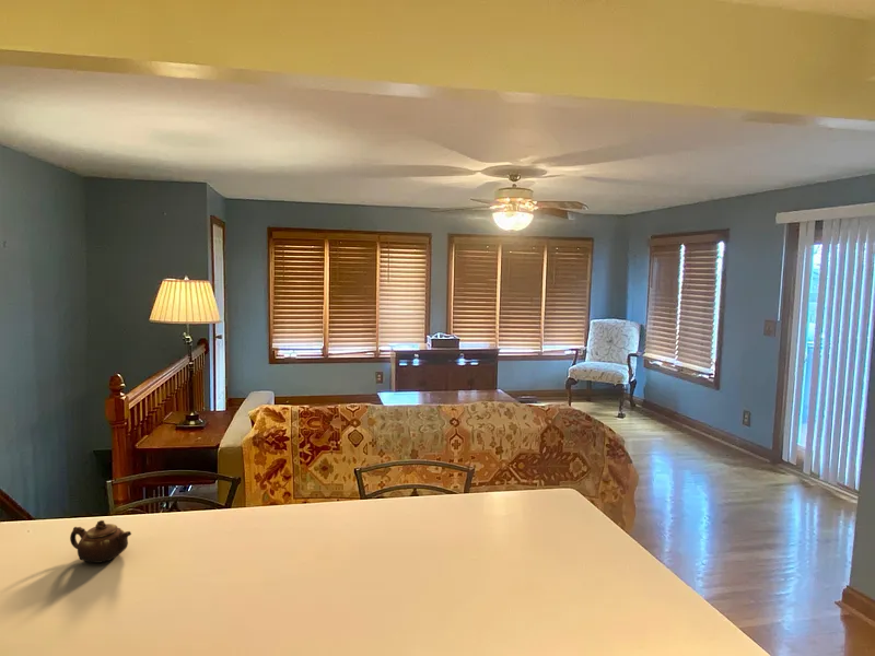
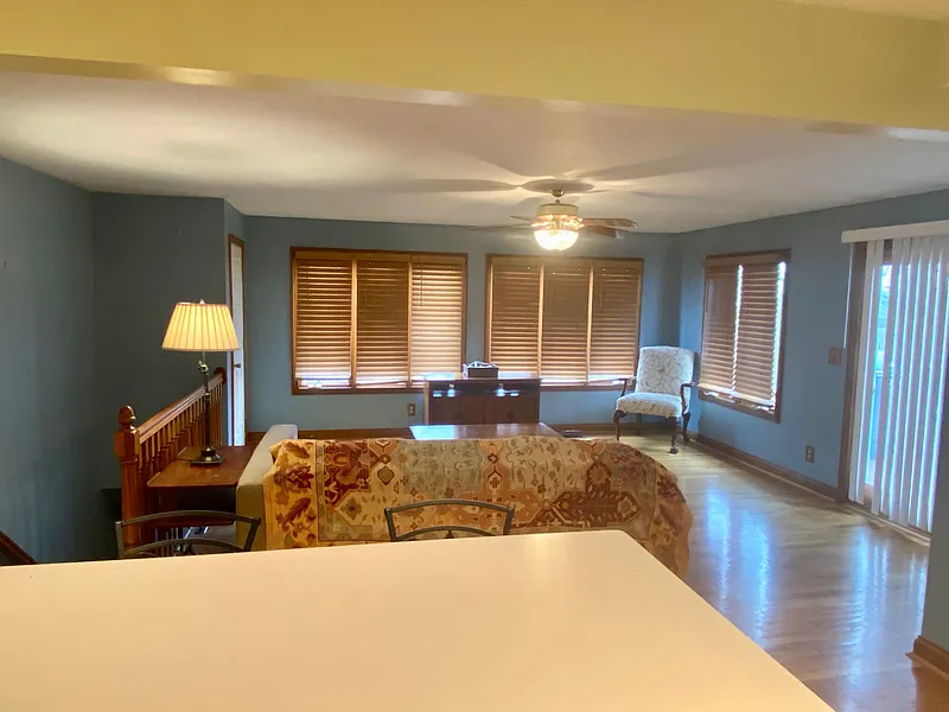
- teapot (101, 538)
